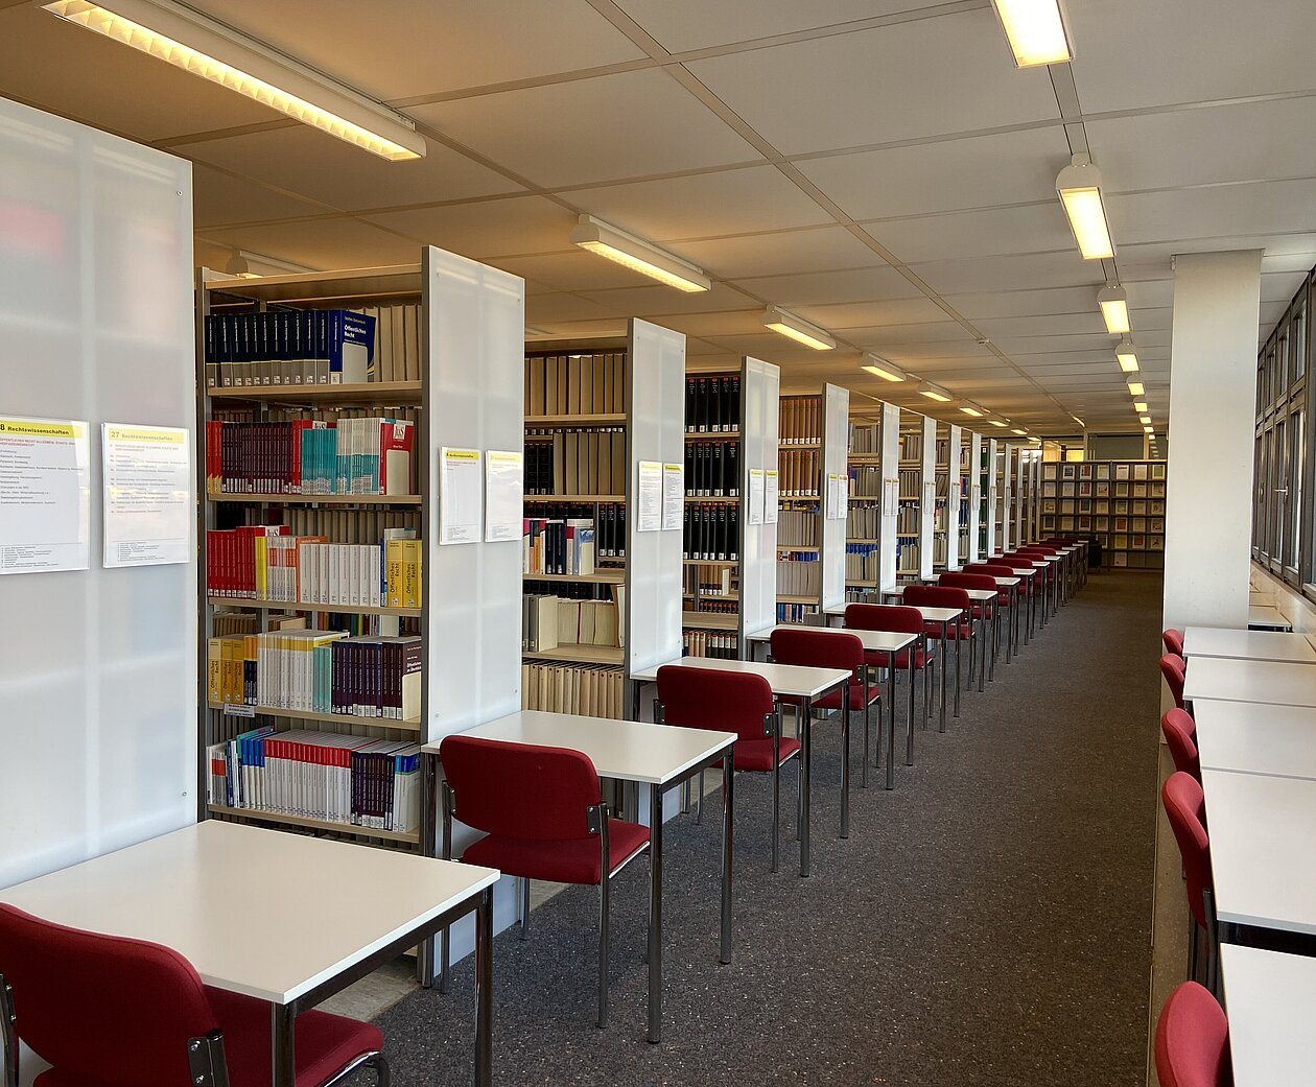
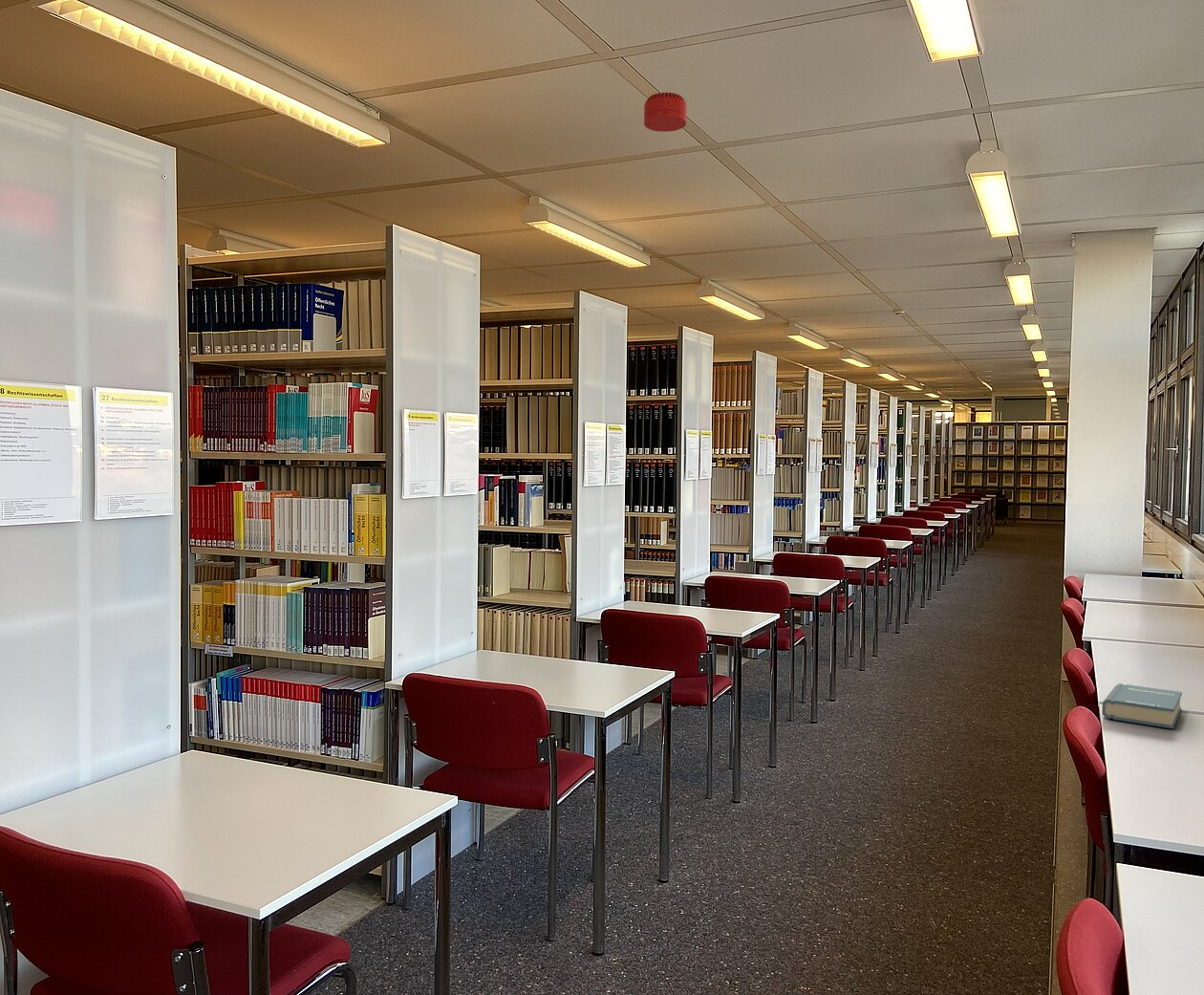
+ hardback book (1142, 704)
+ smoke detector (665, 111)
